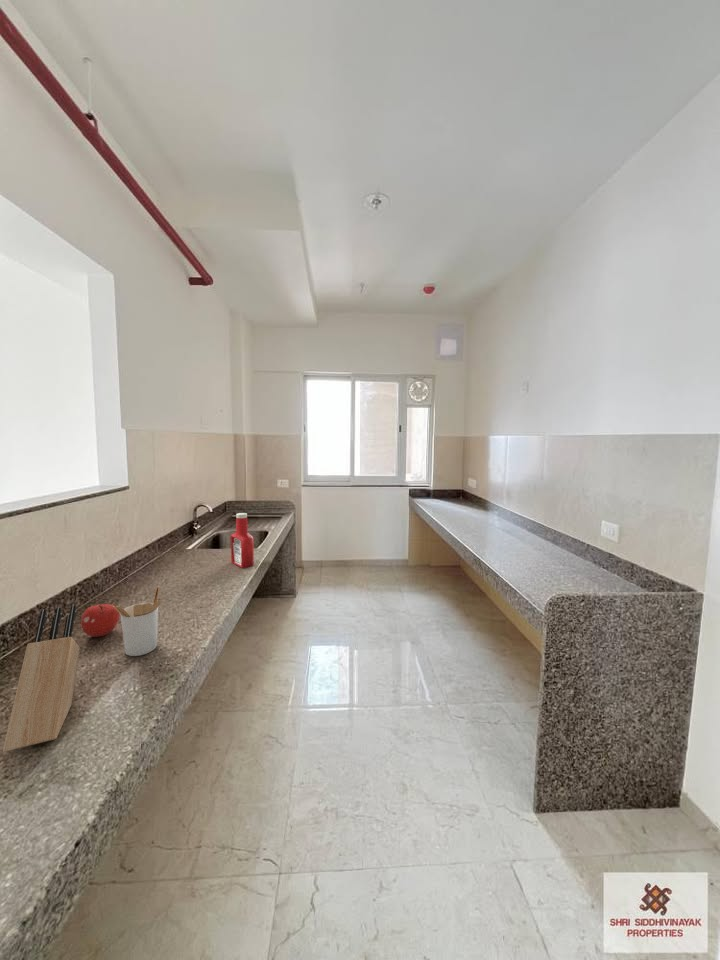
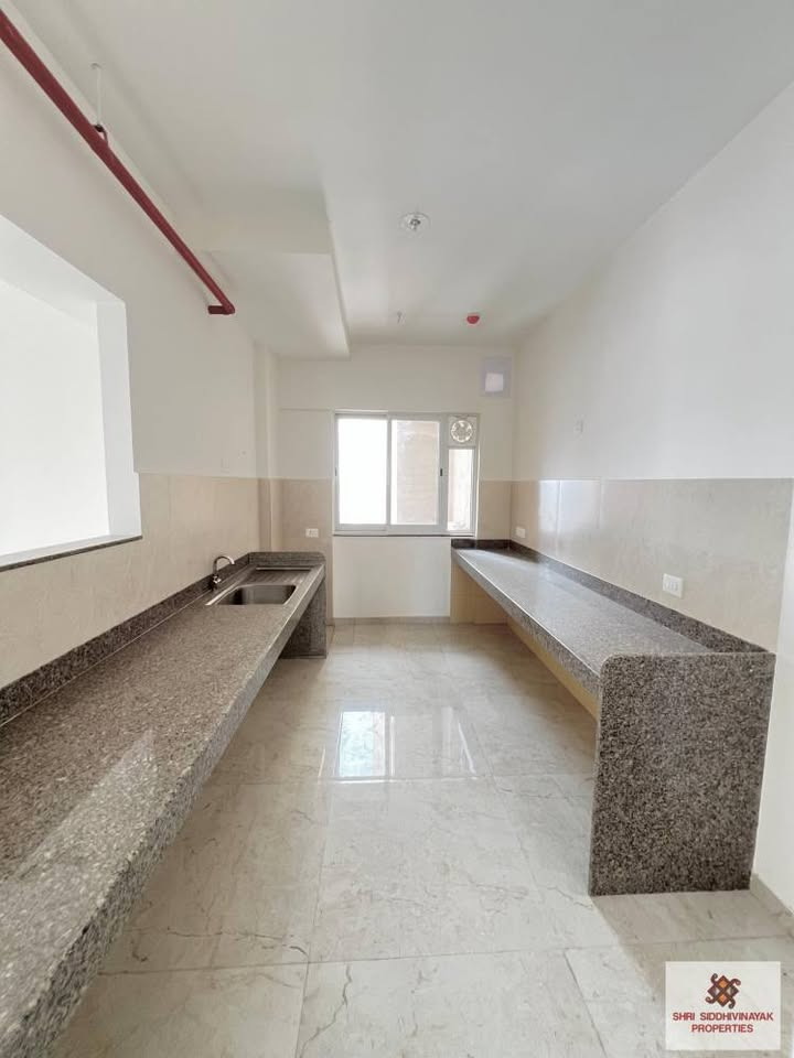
- utensil holder (143, 622)
- fruit (100, 618)
- soap bottle (242, 539)
- knife block (47, 667)
